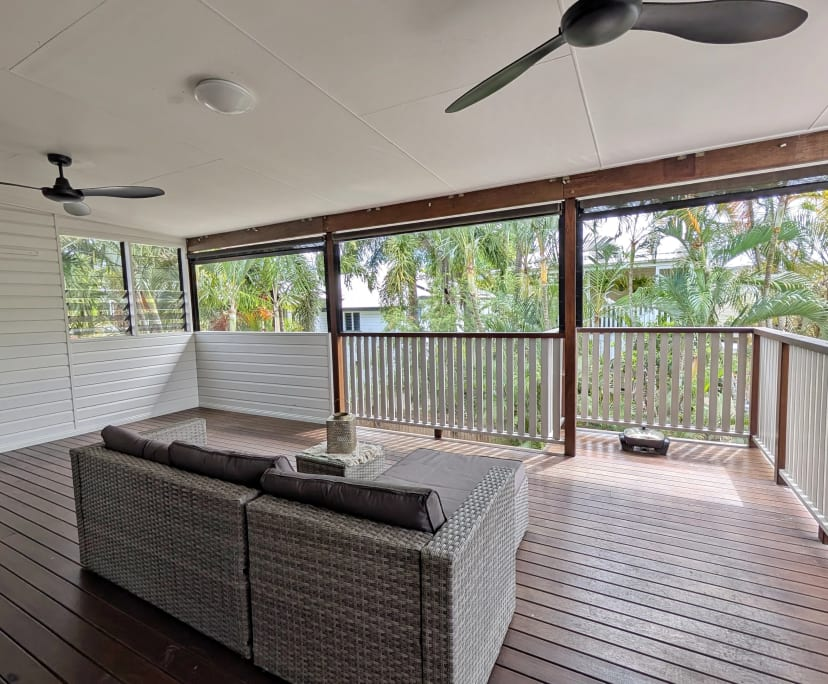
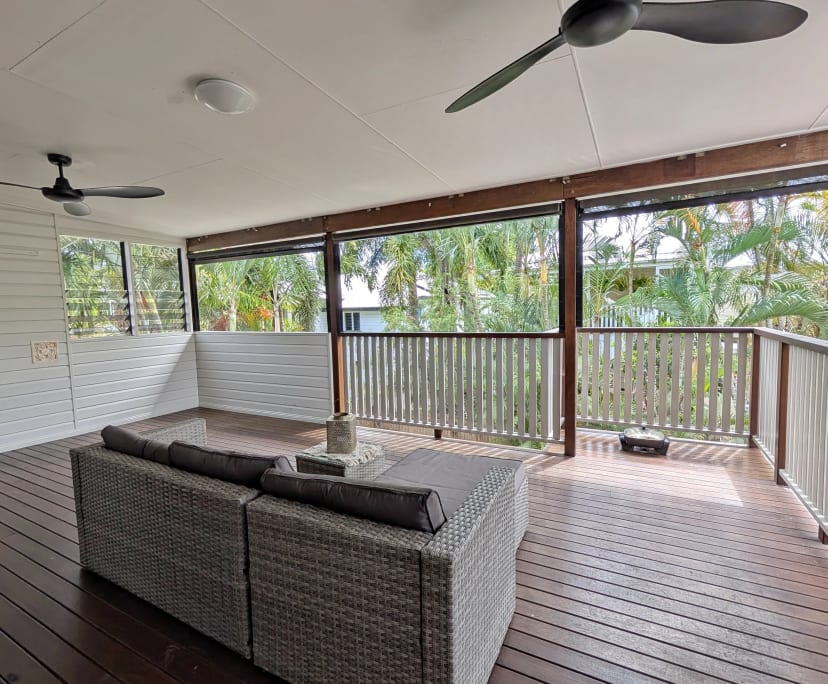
+ wall ornament (44, 351)
